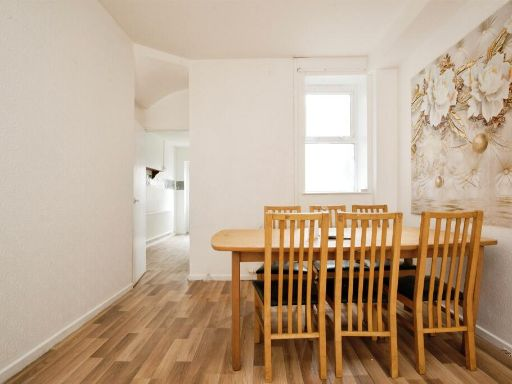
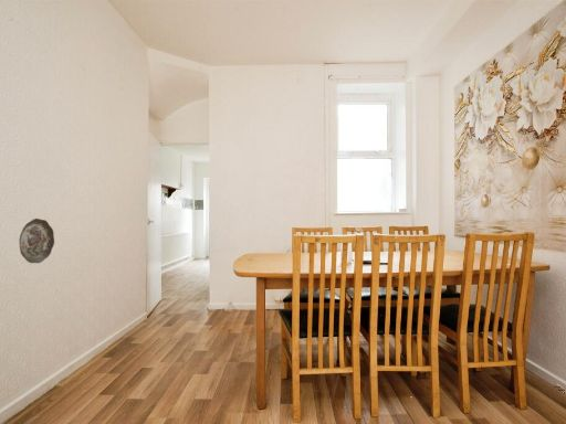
+ decorative plate (35, 241)
